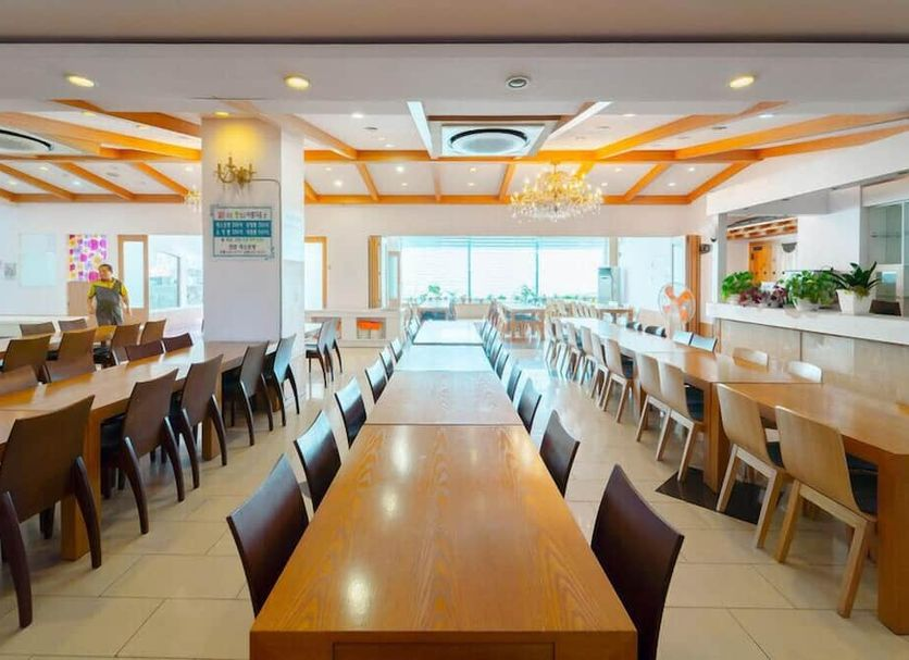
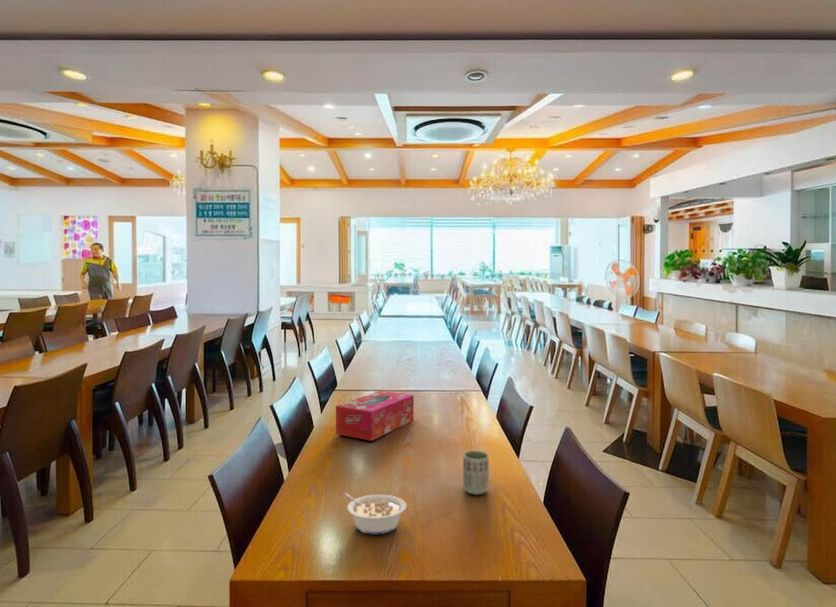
+ cup (475, 472)
+ tissue box (376, 413)
+ legume (374, 513)
